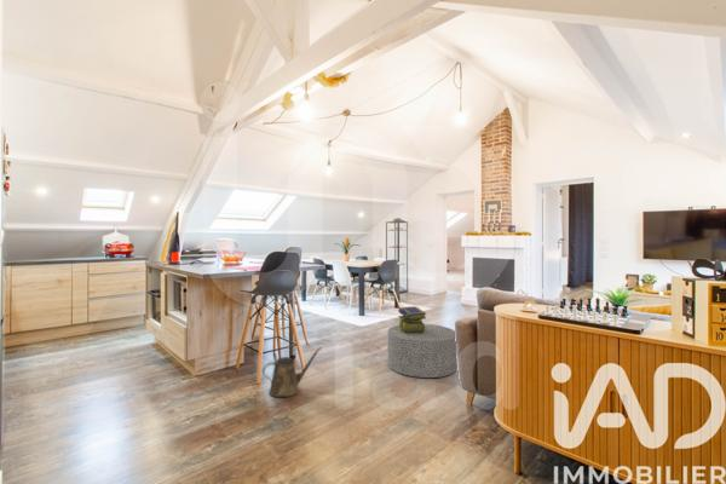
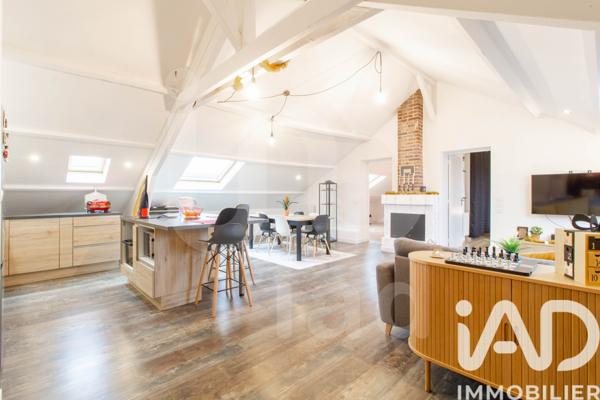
- watering can (293, 370)
- ottoman (421, 347)
- stack of books (411, 318)
